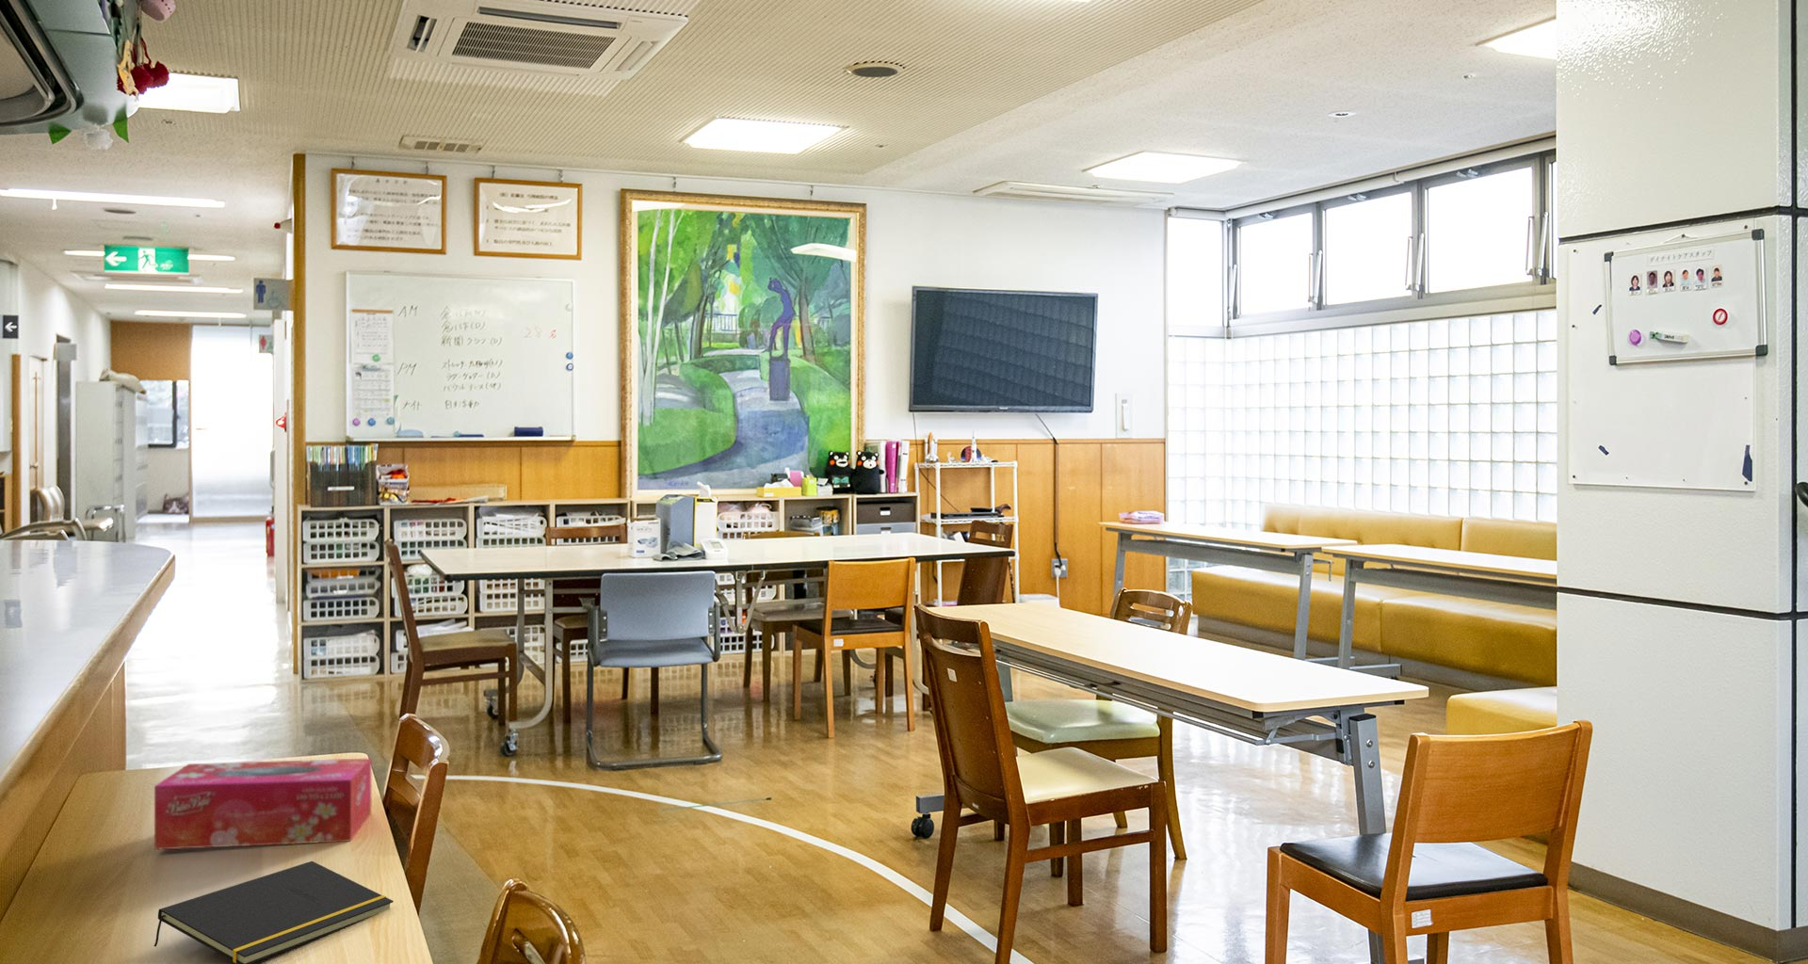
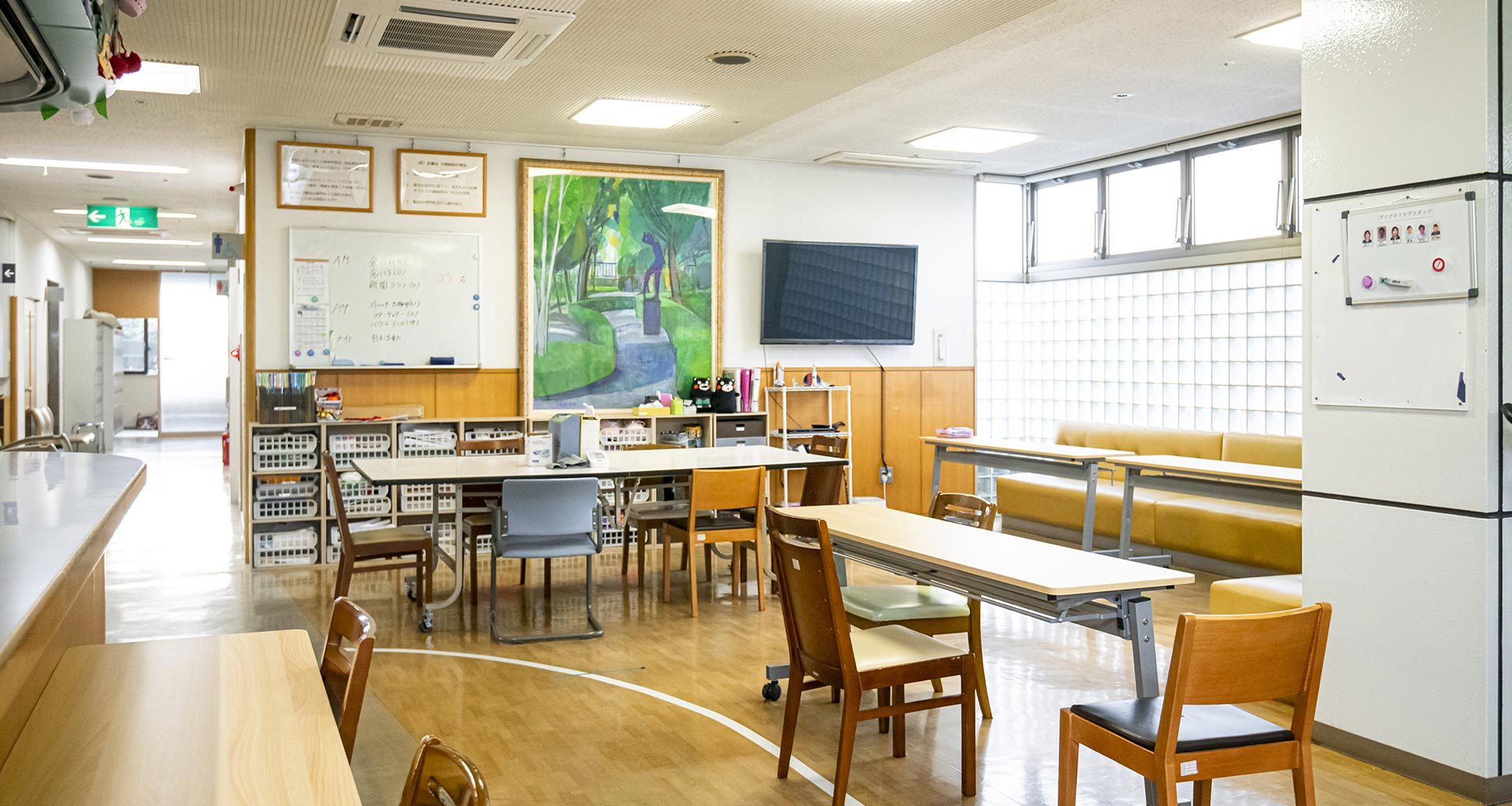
- notepad (280, 909)
- tissue box (268, 801)
